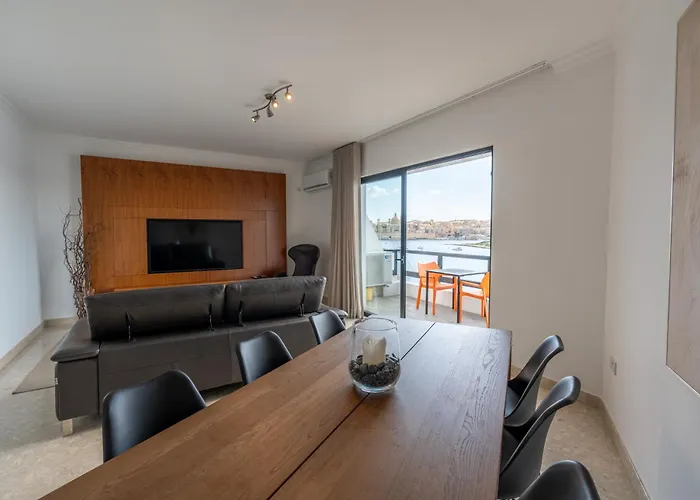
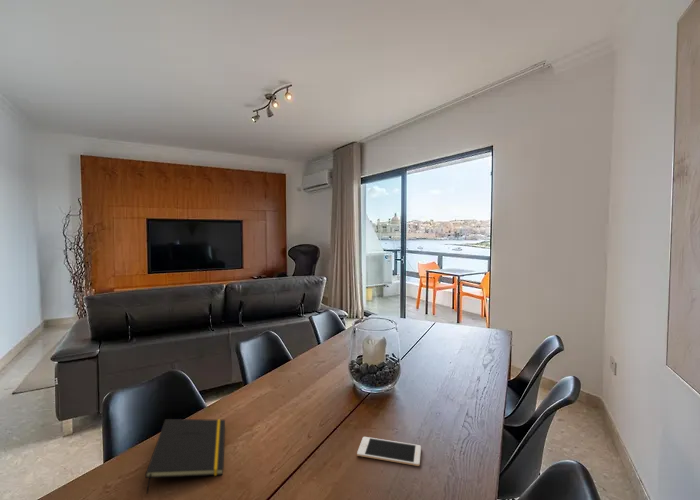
+ cell phone (389, 450)
+ notepad (191, 444)
